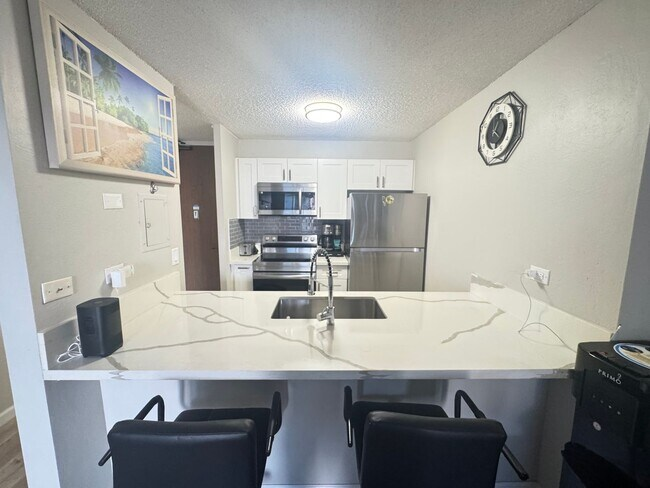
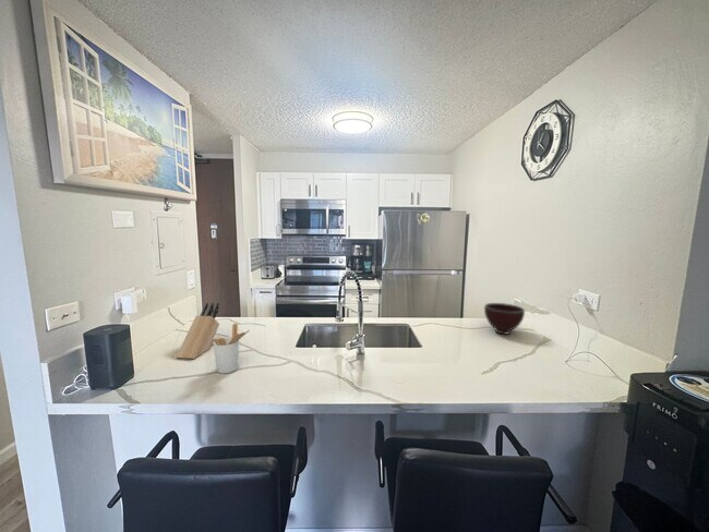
+ knife block (201, 327)
+ utensil holder (231, 349)
+ bowl (503, 319)
